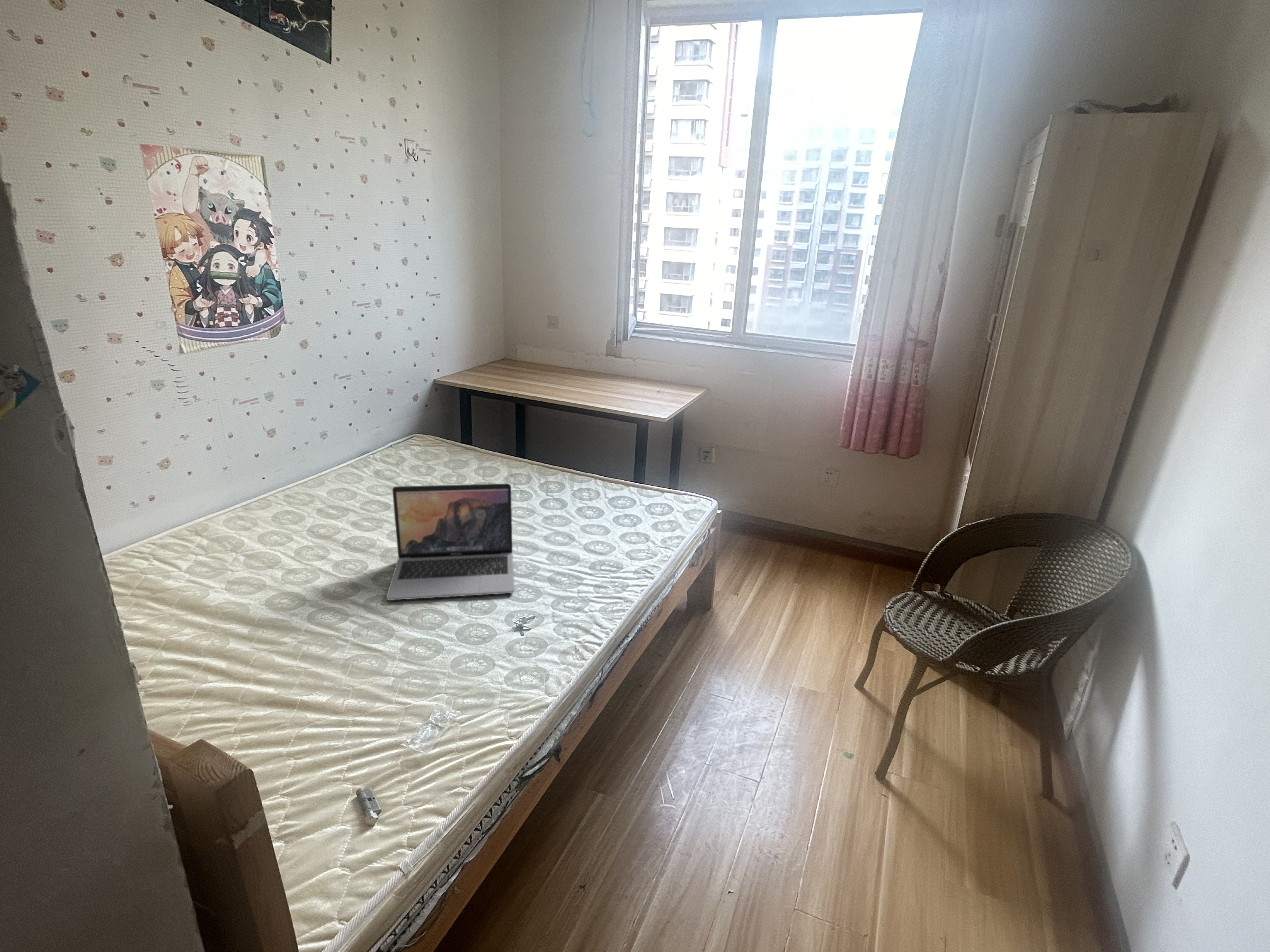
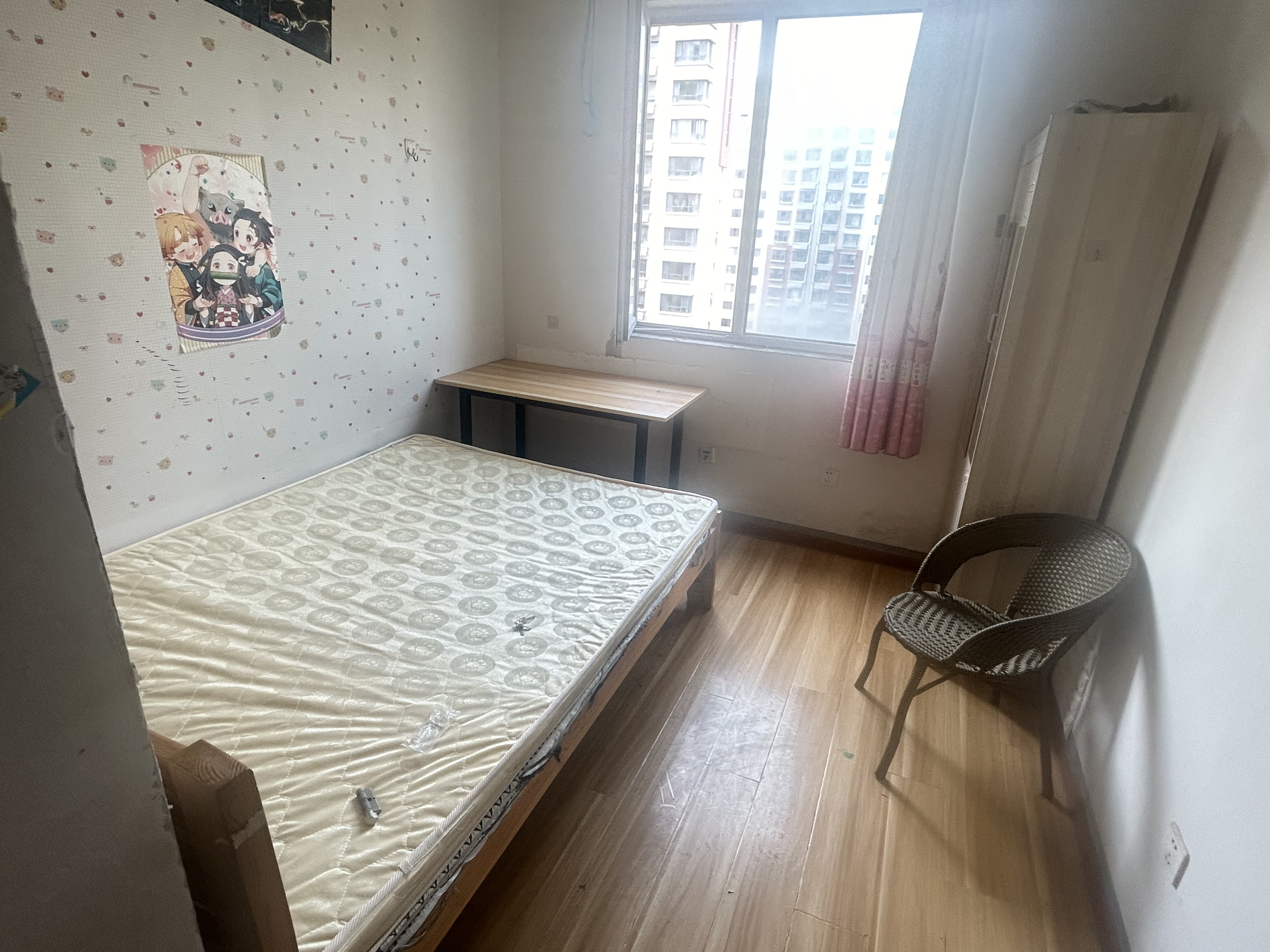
- laptop (452, 539)
